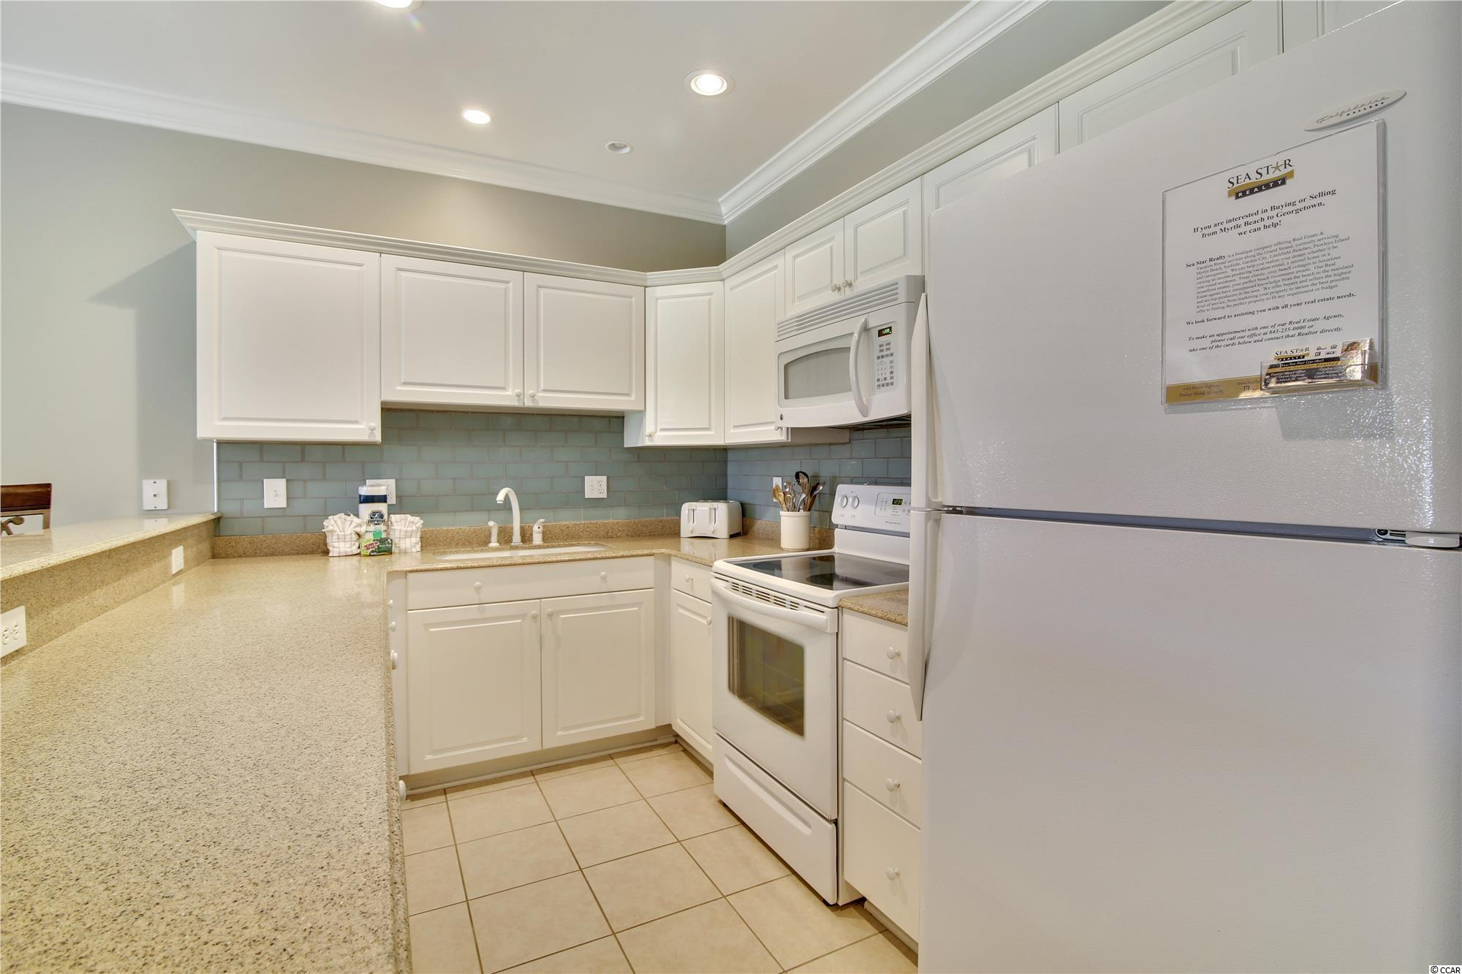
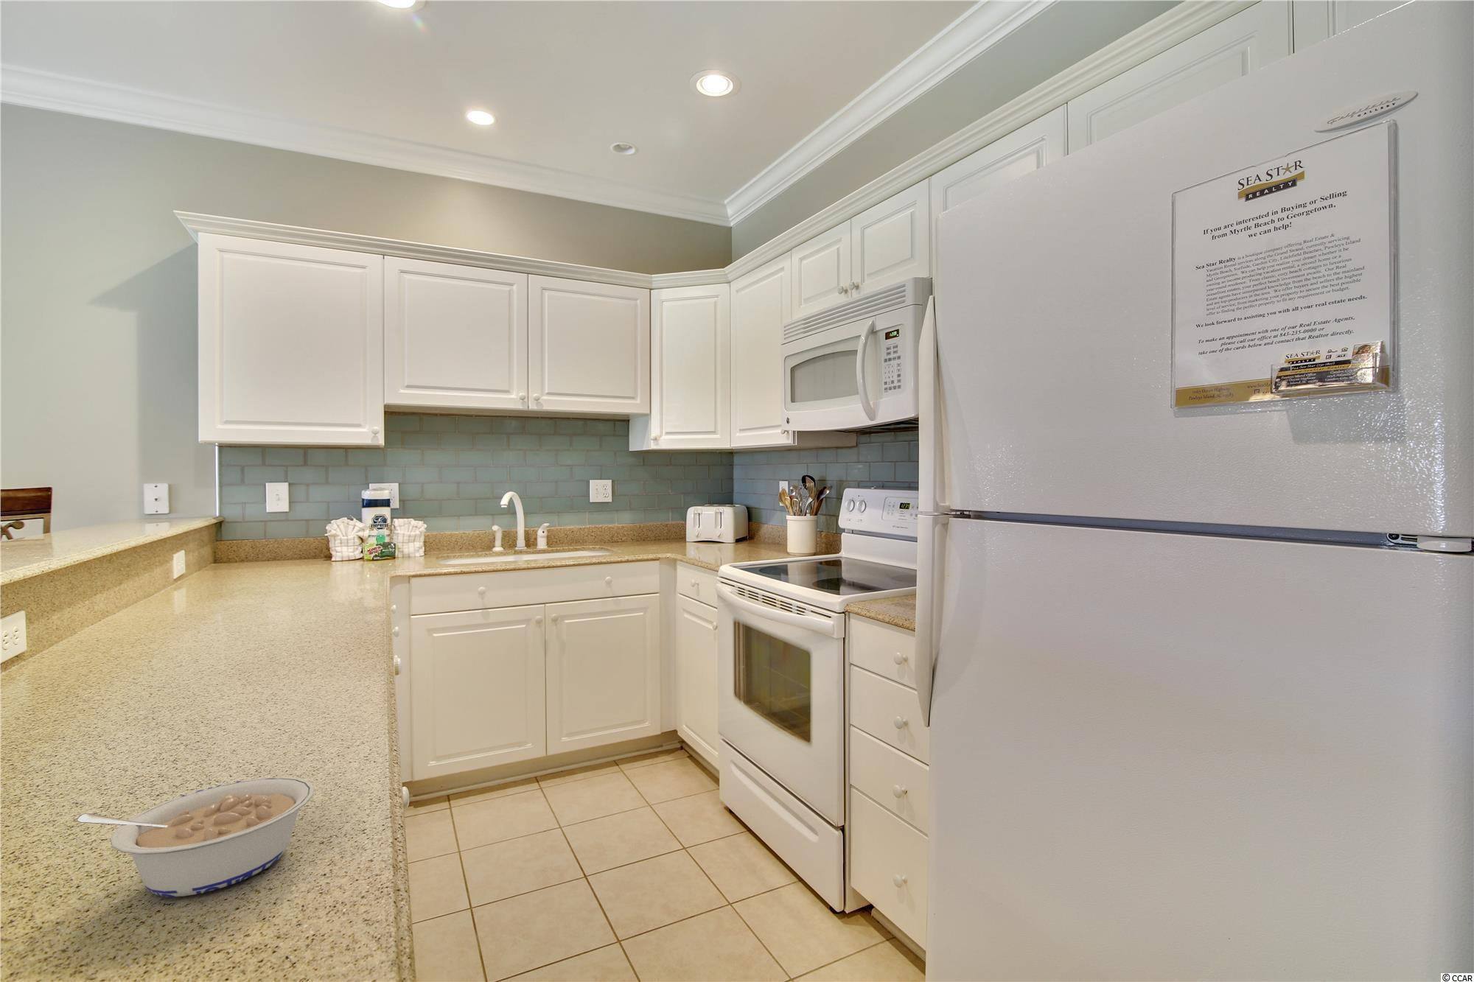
+ legume (213, 835)
